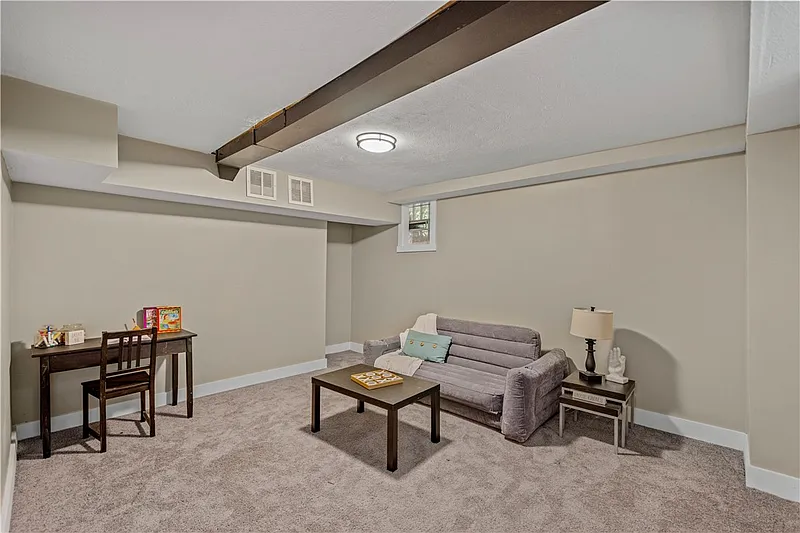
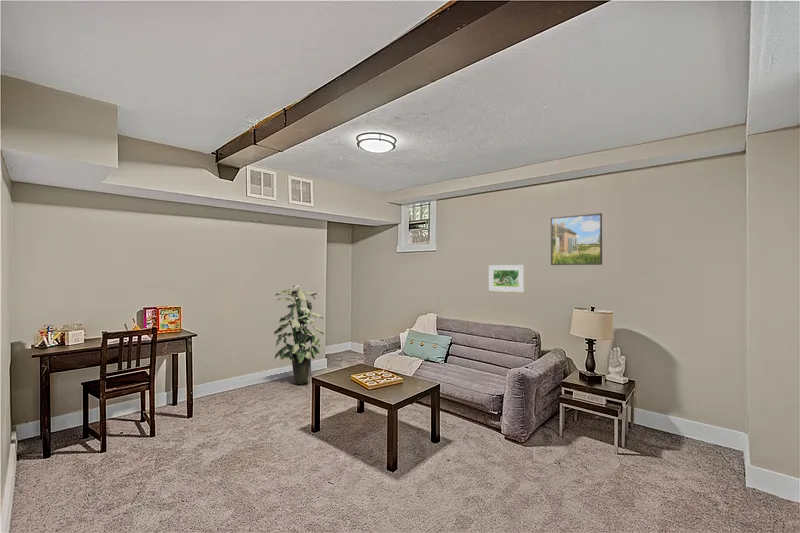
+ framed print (575, 240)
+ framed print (505, 278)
+ indoor plant (298, 333)
